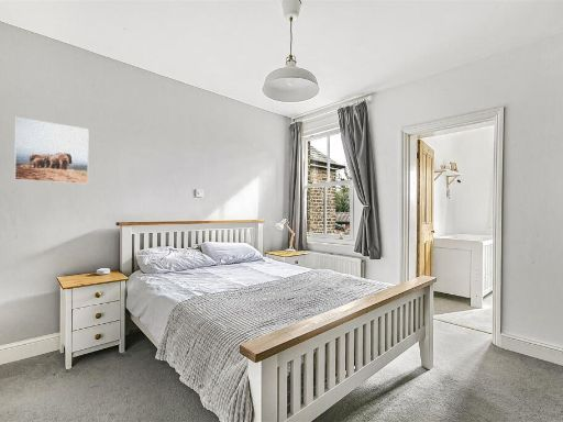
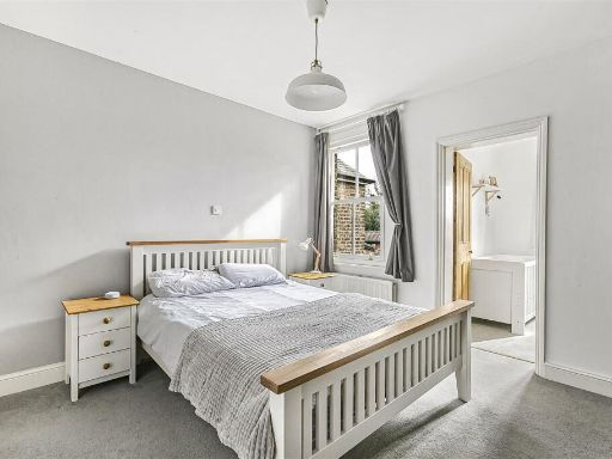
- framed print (53, 153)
